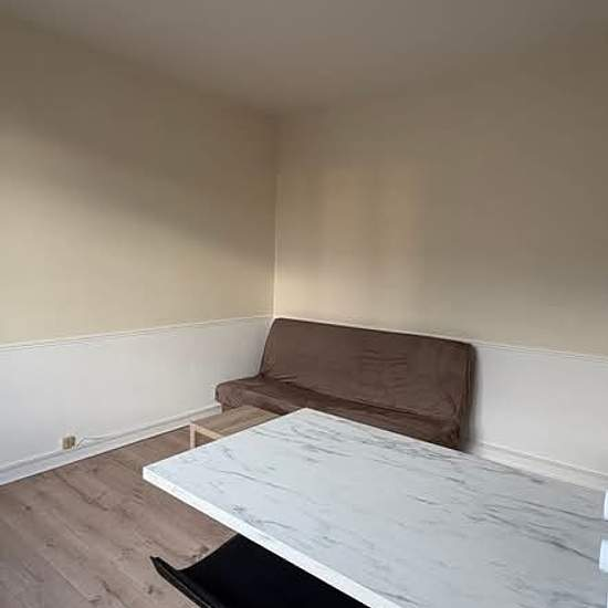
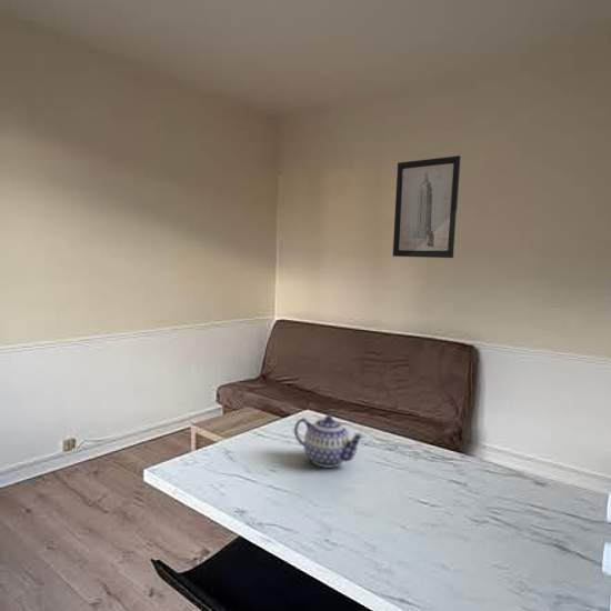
+ wall art (424, 208)
+ teapot (328, 438)
